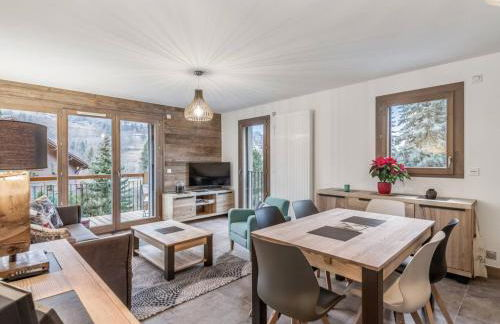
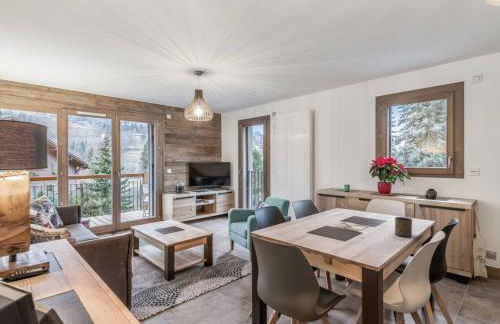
+ cup (403, 226)
